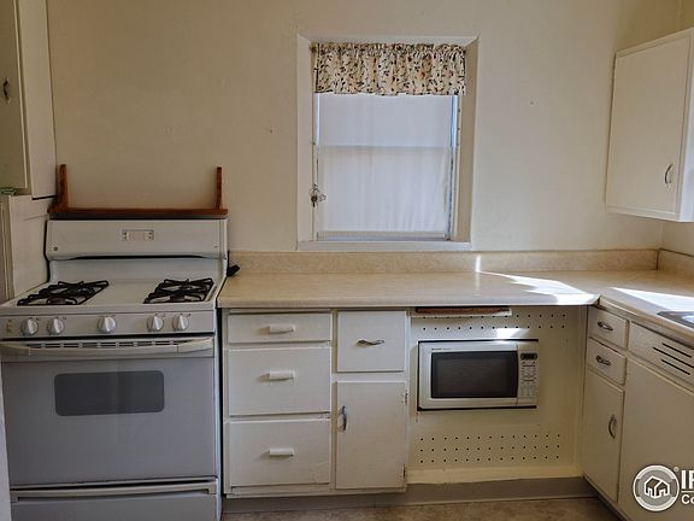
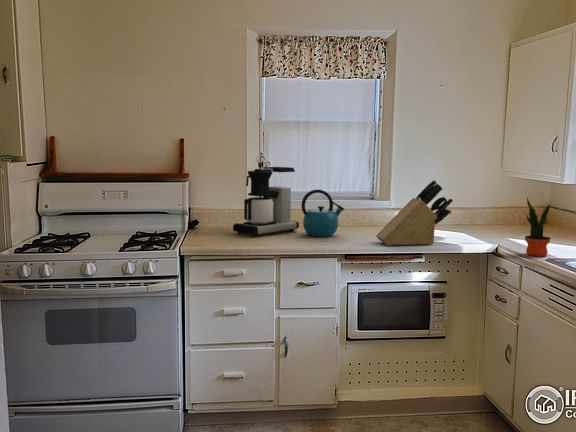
+ potted plant (534, 226)
+ coffee maker (266, 200)
+ kettle (322, 212)
+ knife block (414, 212)
